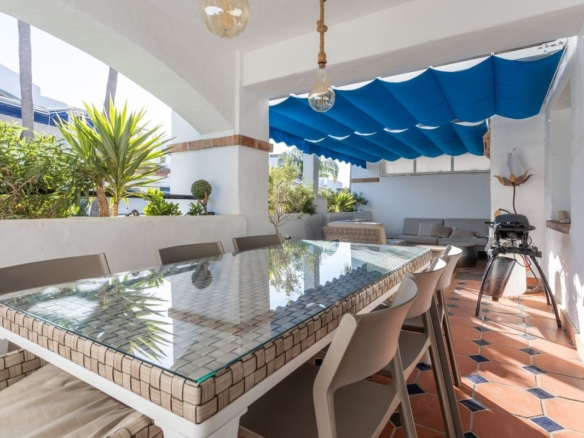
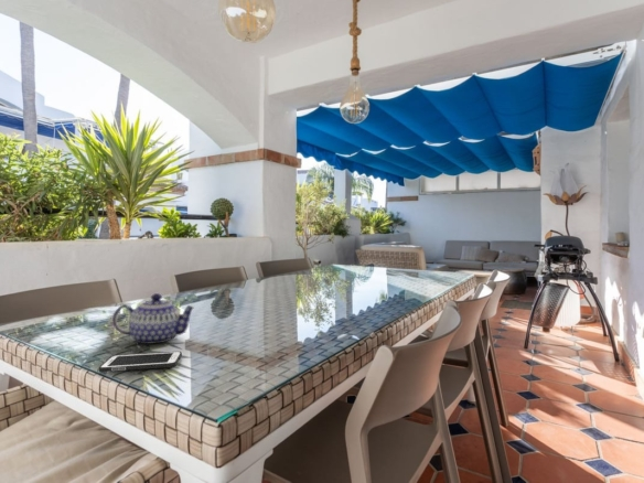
+ teapot (154, 315)
+ cell phone (142, 361)
